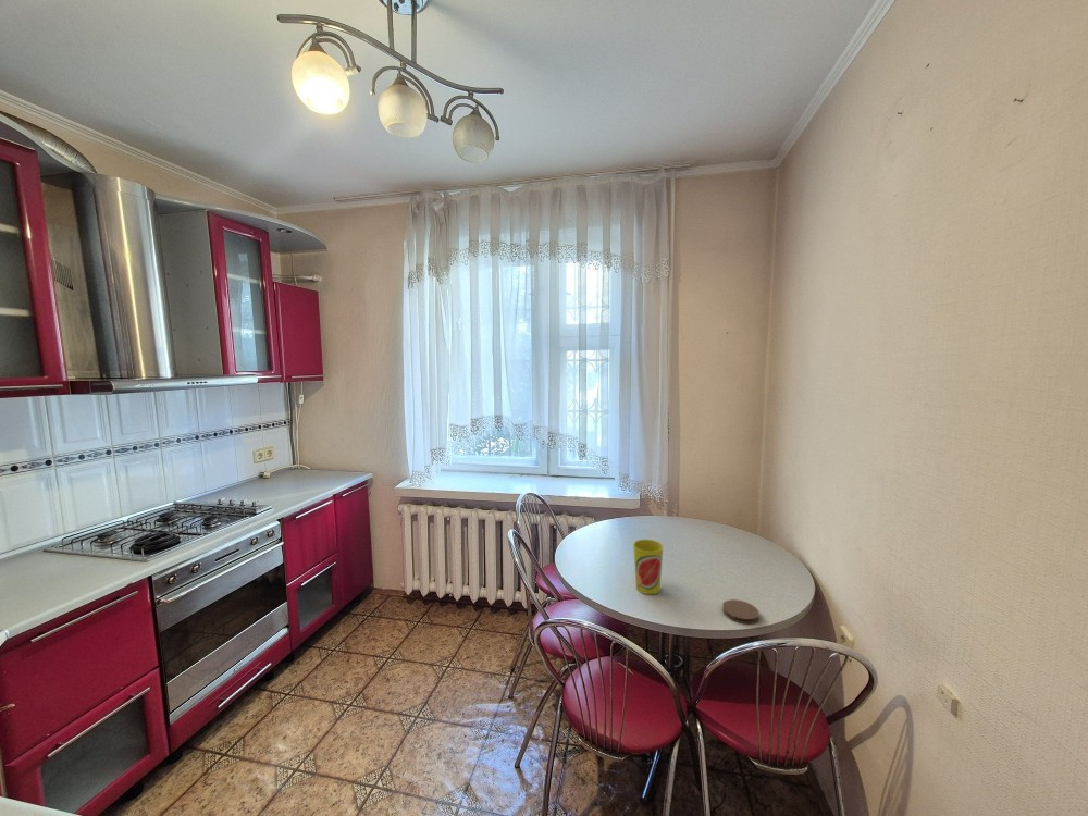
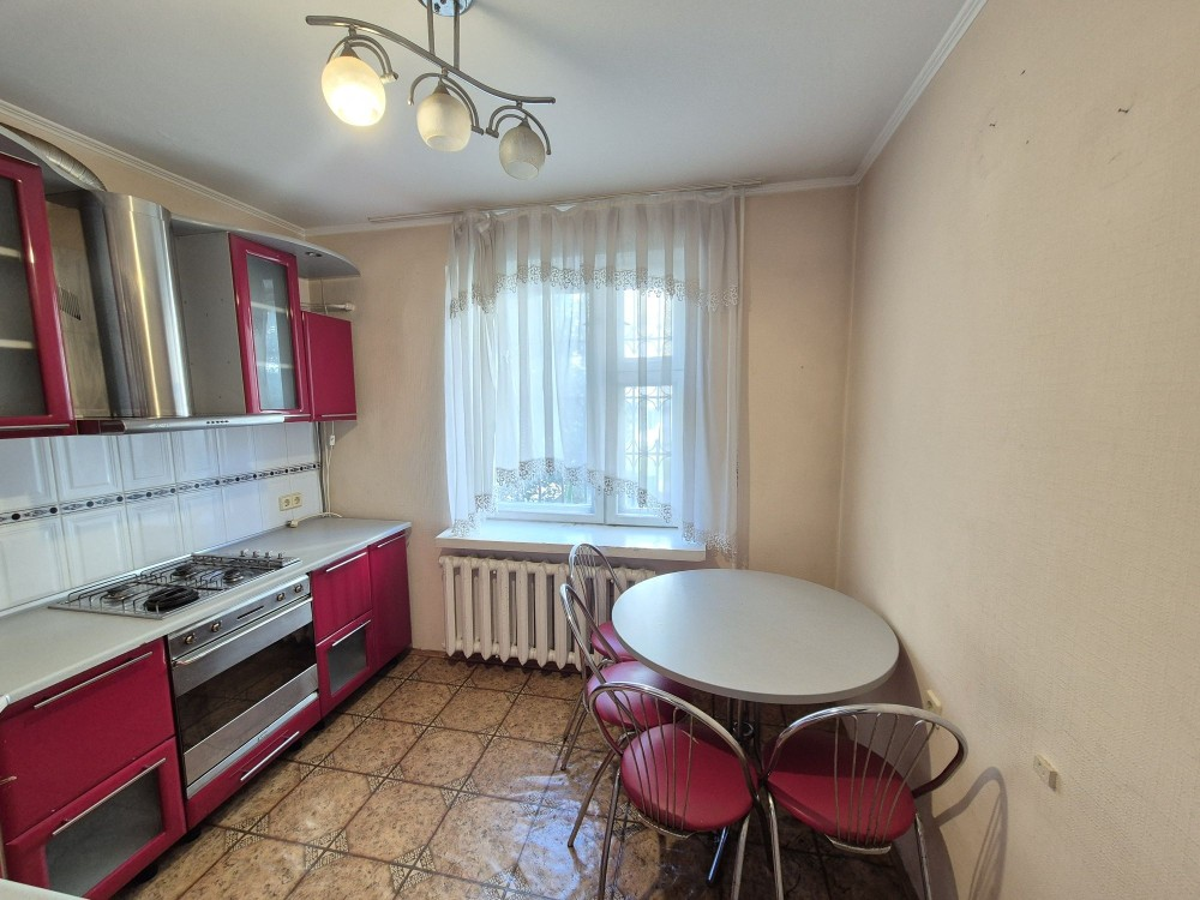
- cup (647, 566)
- coaster (740, 610)
